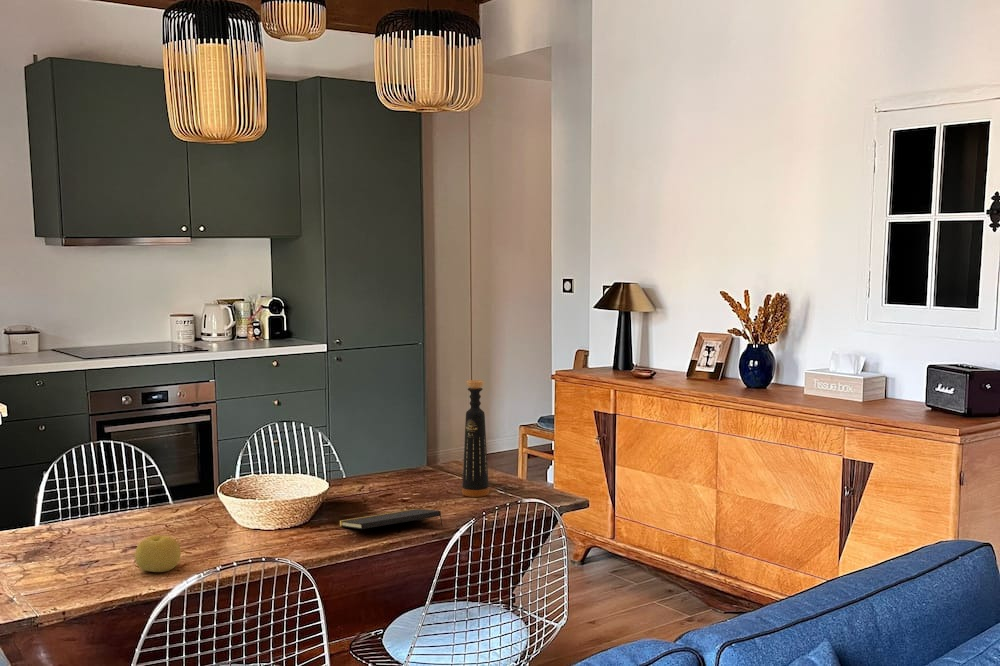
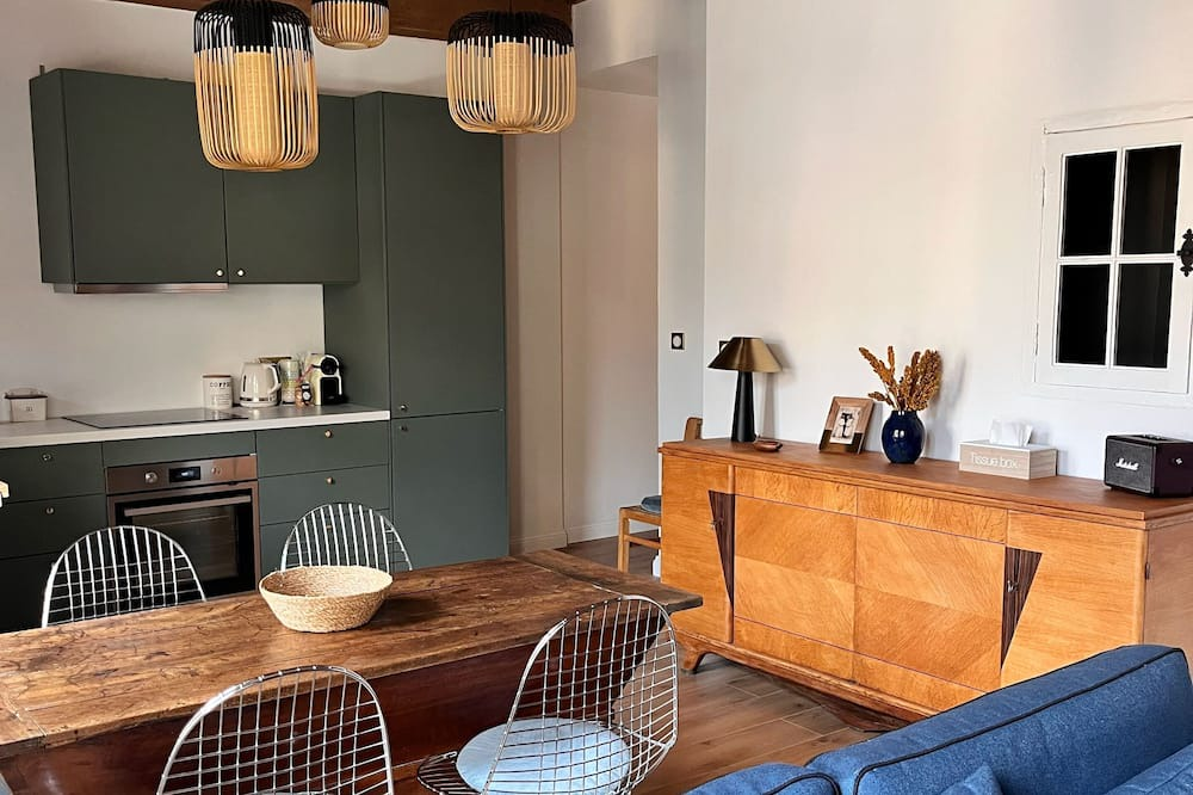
- bottle (475, 437)
- fruit (157, 553)
- notepad (389, 518)
